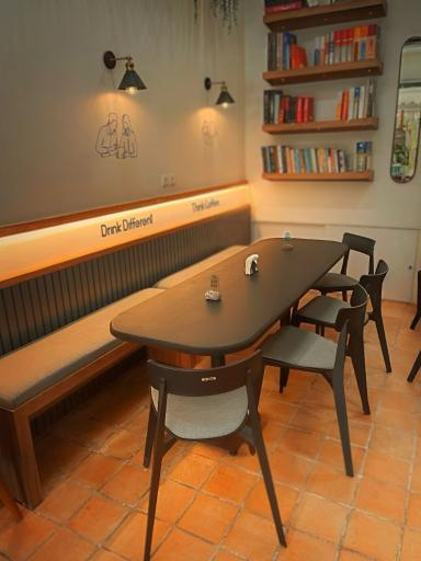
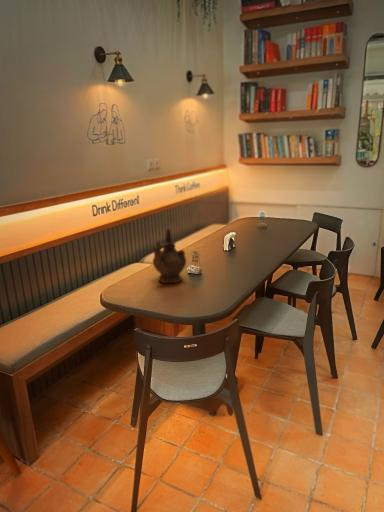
+ ceremonial vessel (168, 255)
